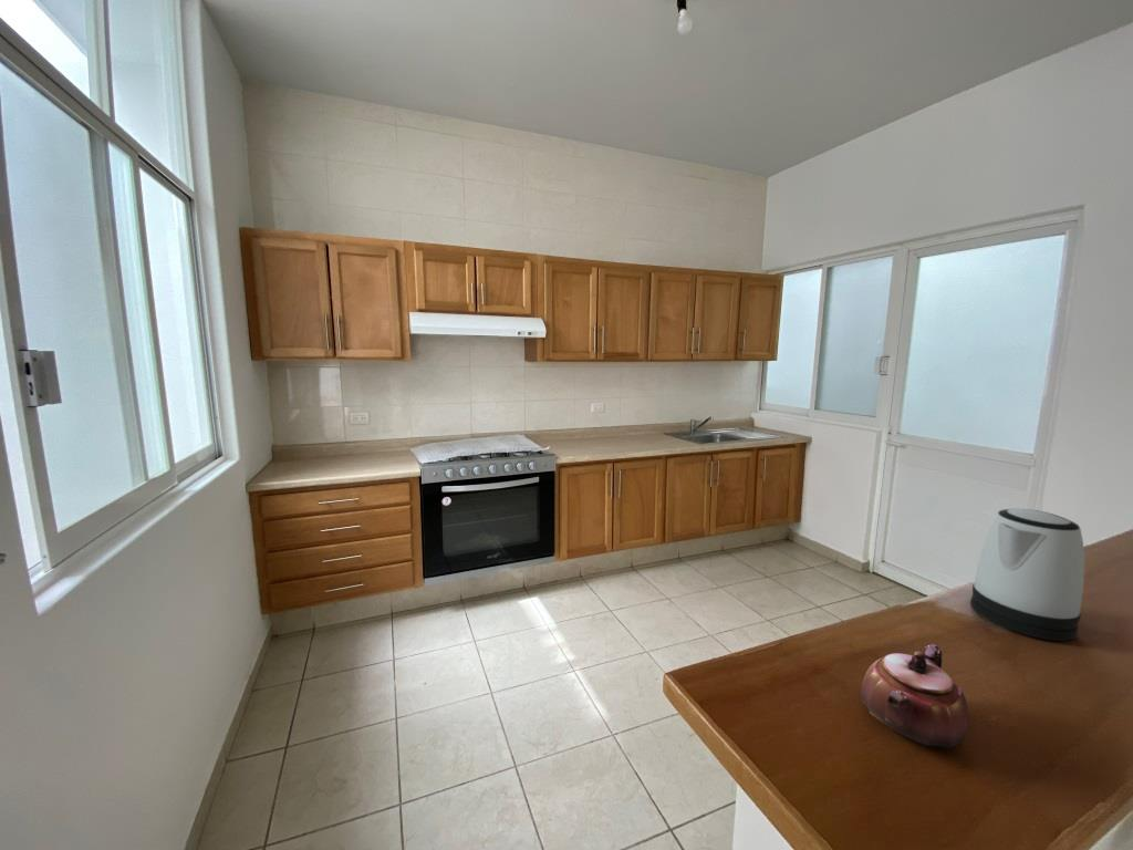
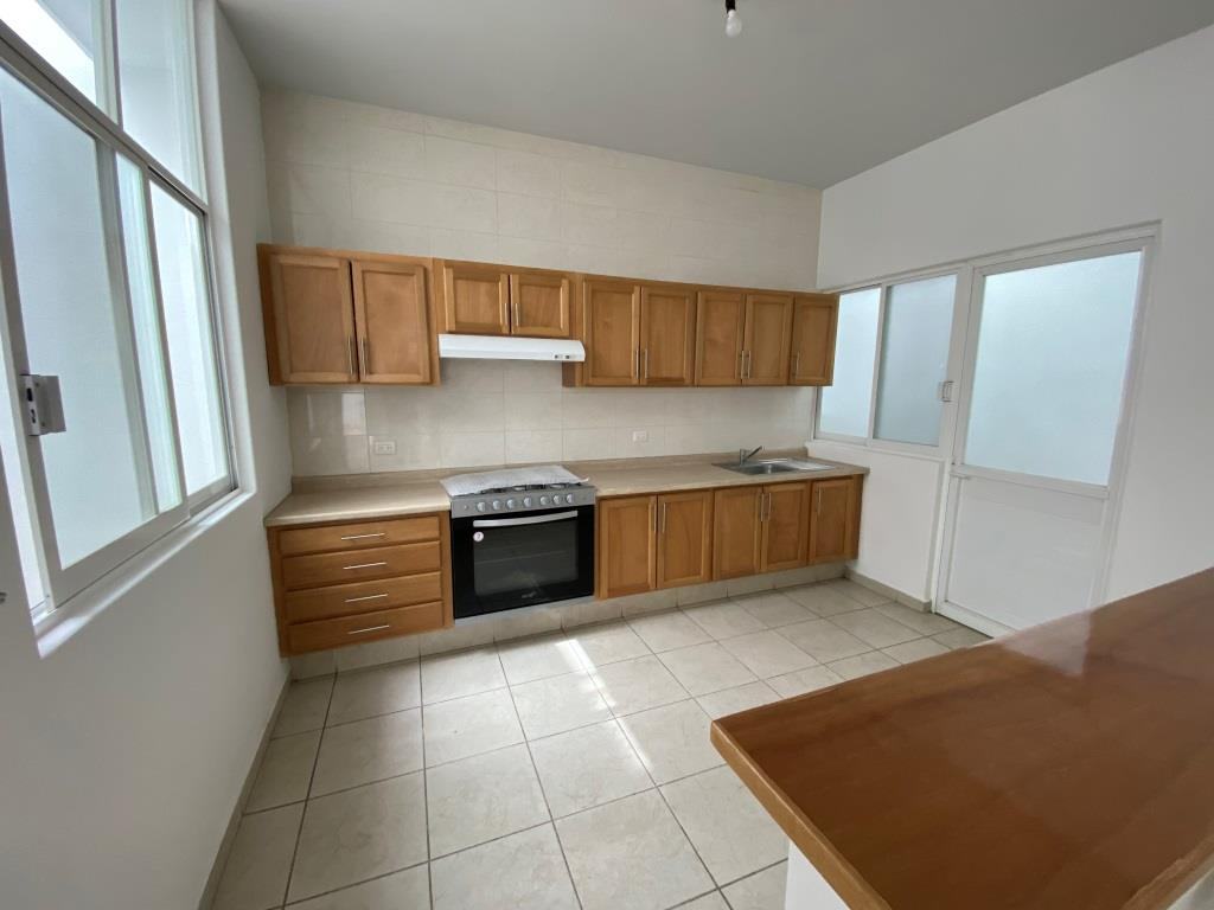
- kettle (1035, 564)
- teapot (916, 684)
